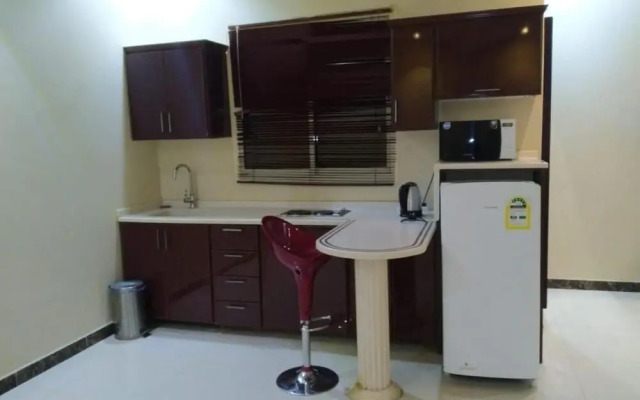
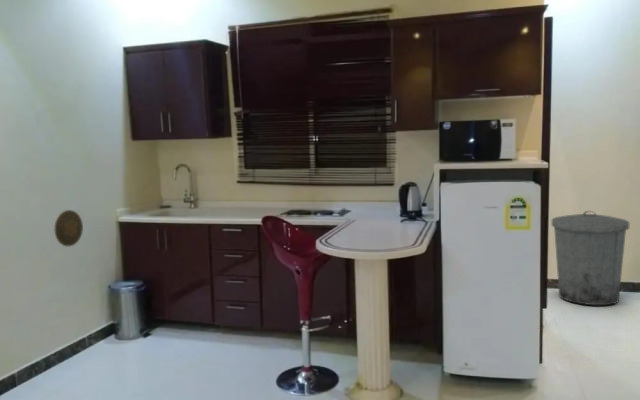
+ trash can (588, 254)
+ decorative plate (70, 228)
